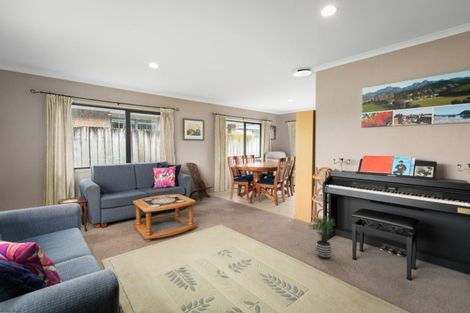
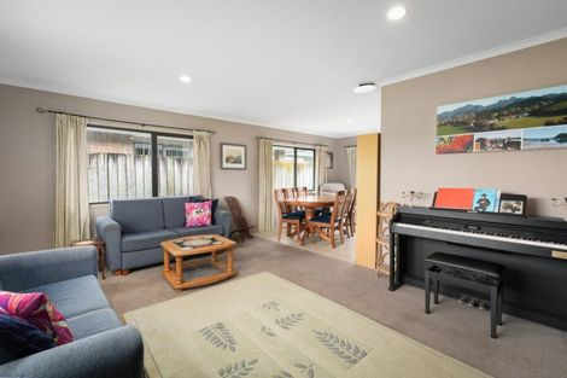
- potted plant (322, 236)
